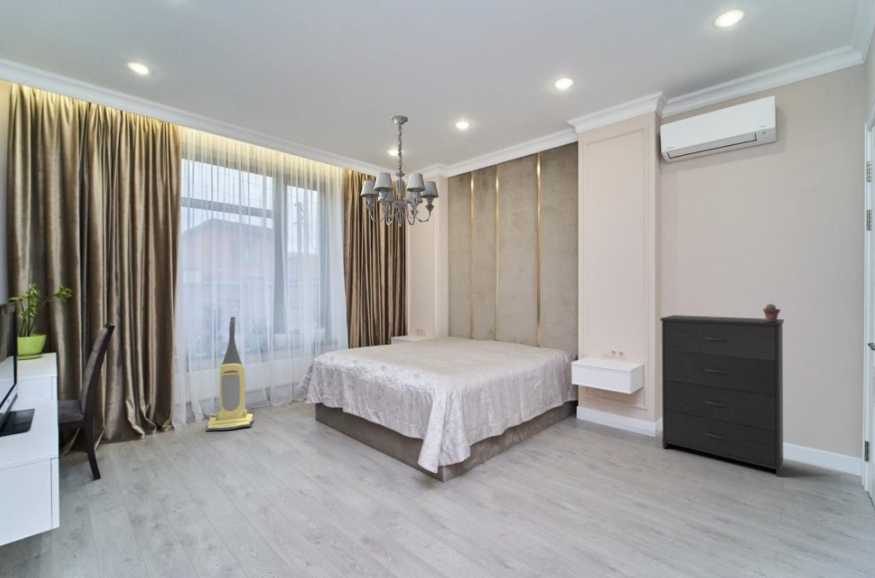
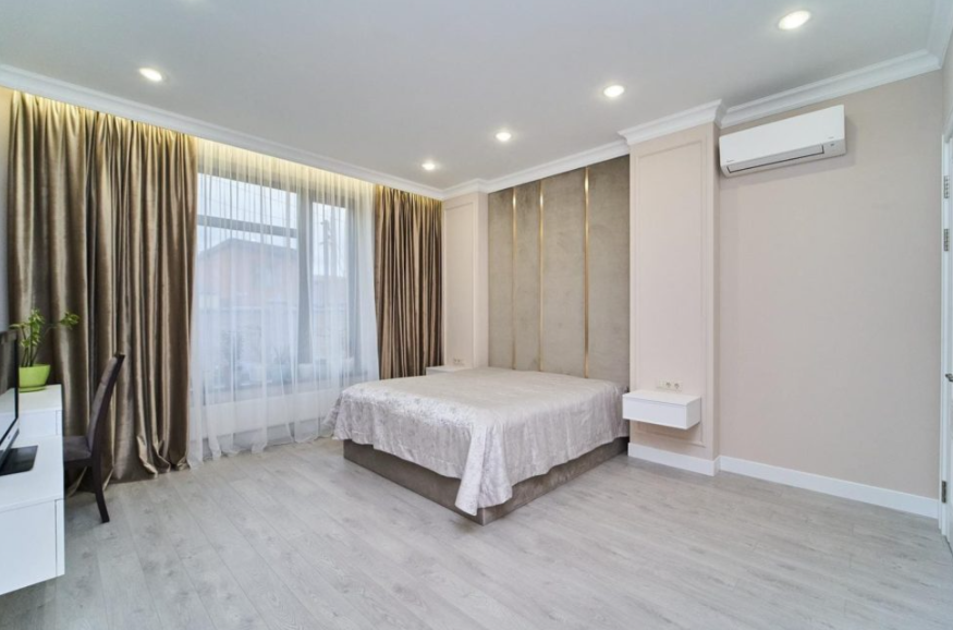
- potted succulent (771, 311)
- vacuum cleaner (230, 371)
- chandelier (400, 172)
- dresser (720, 386)
